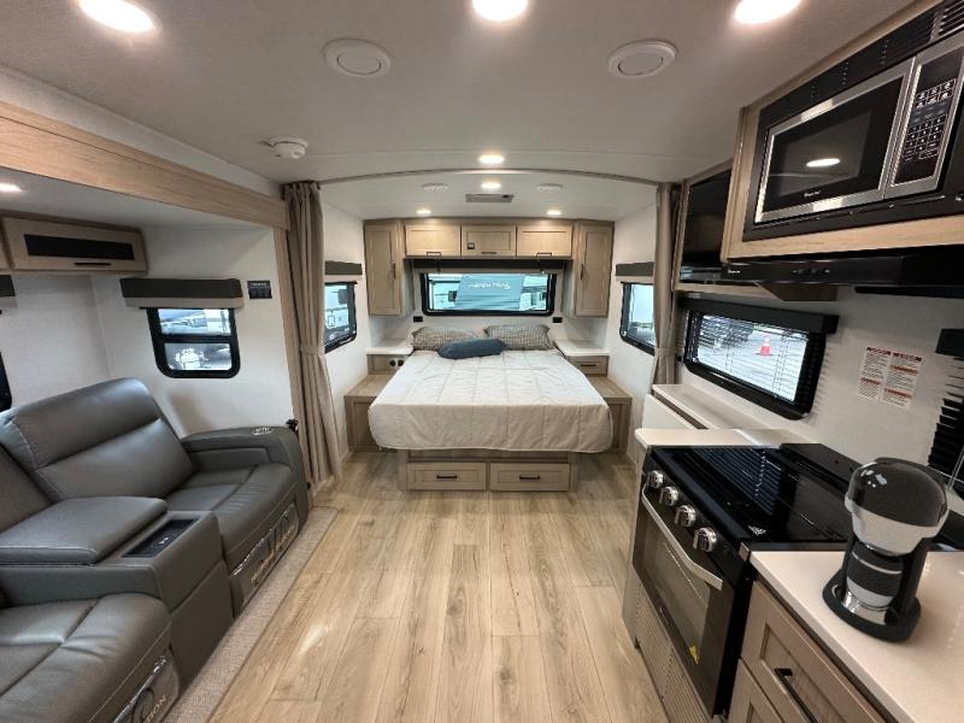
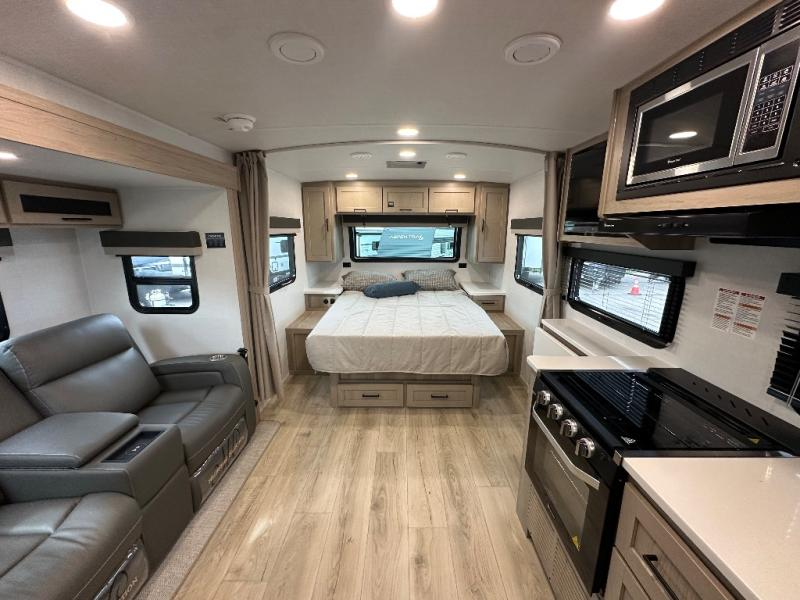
- coffee maker (887, 535)
